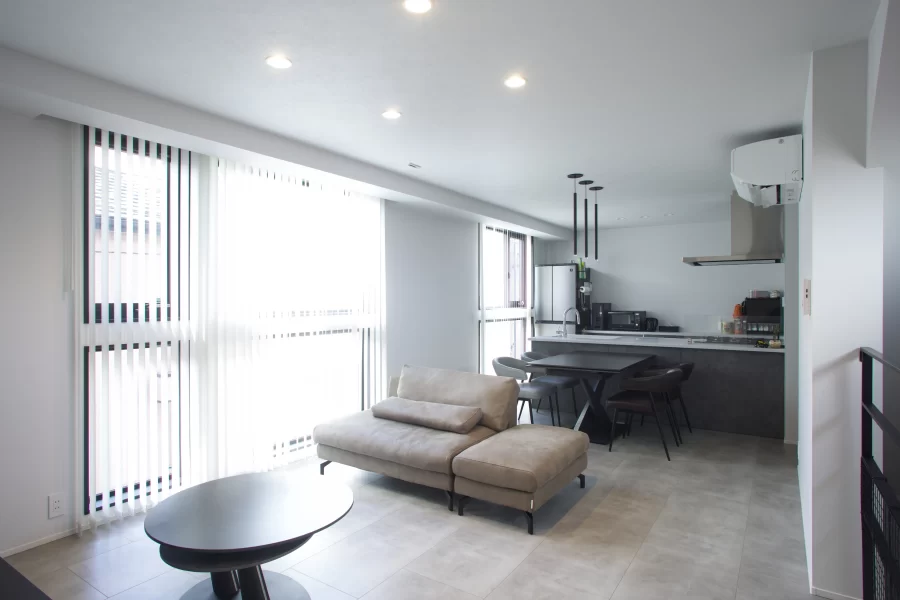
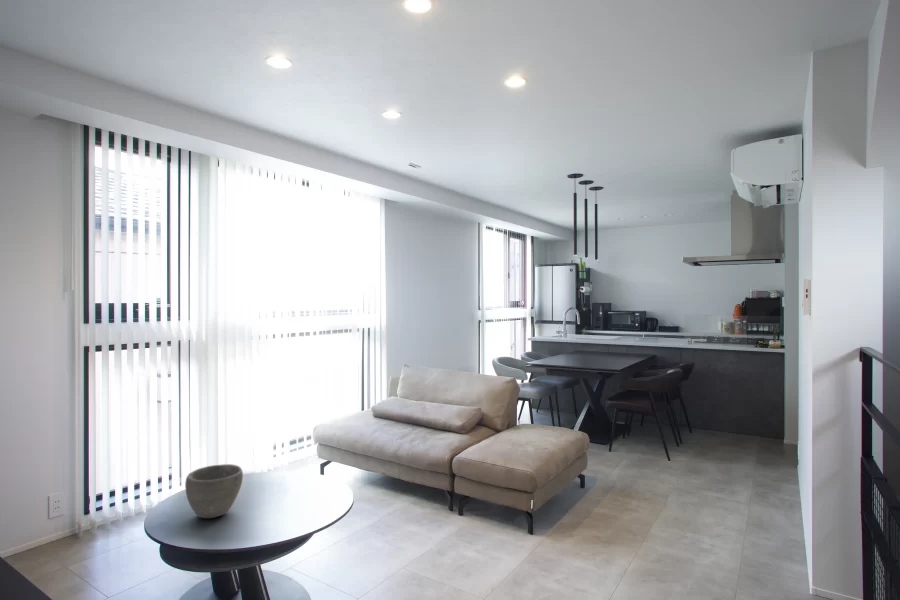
+ bowl (214, 493)
